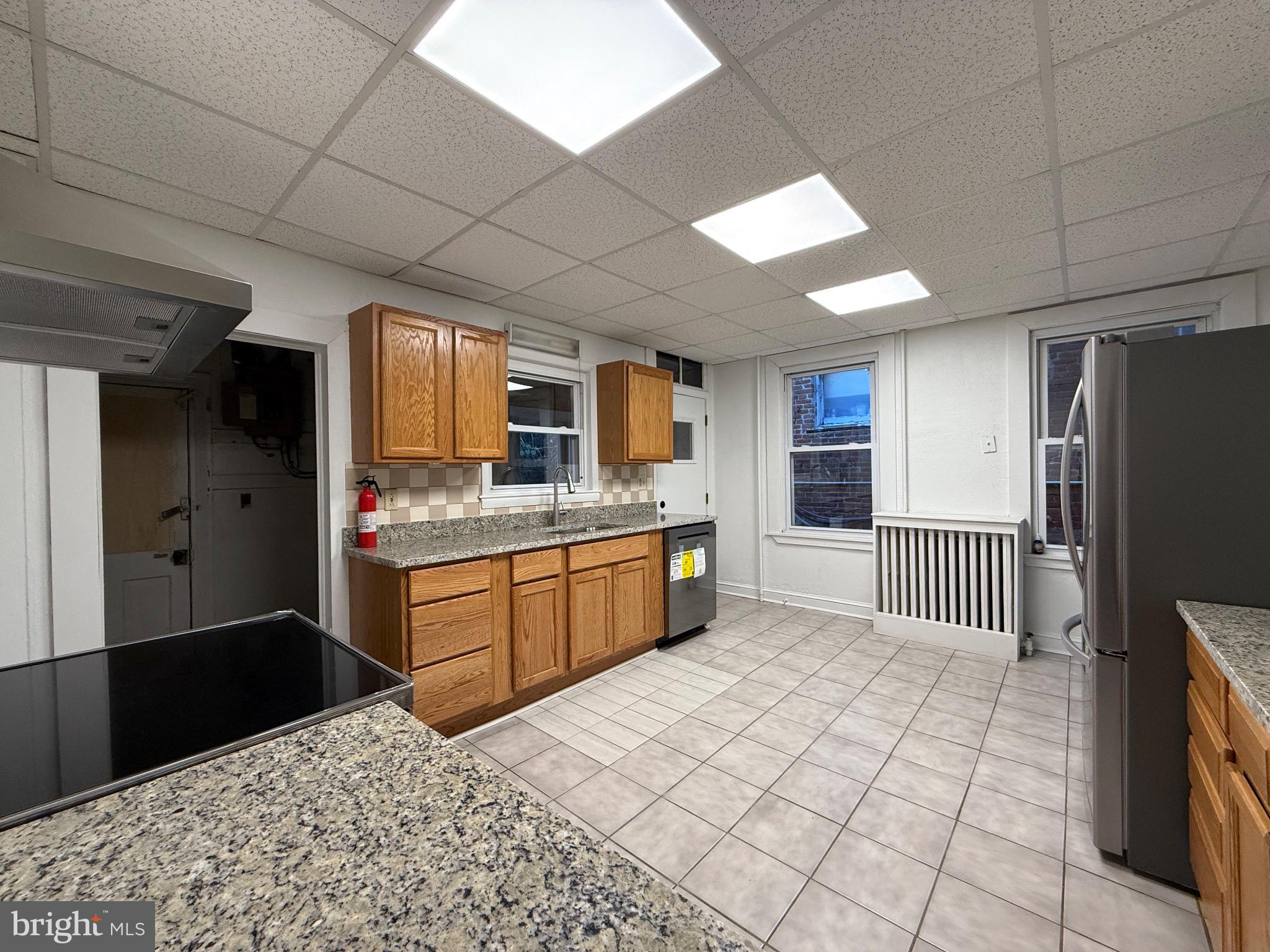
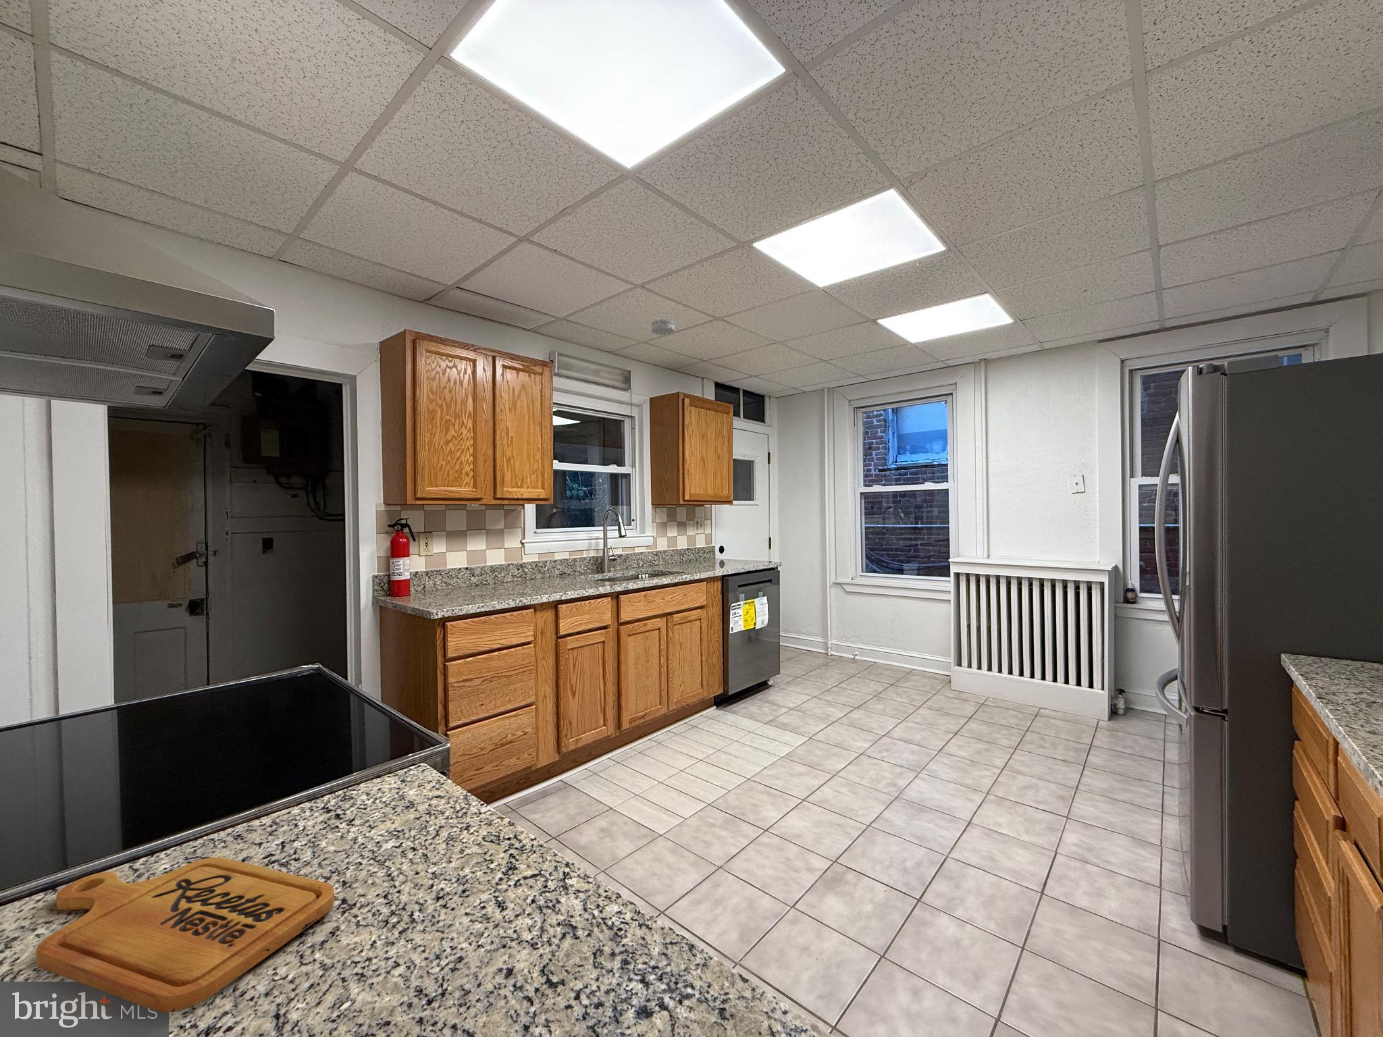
+ cutting board (168, 913)
+ smoke detector (662, 327)
